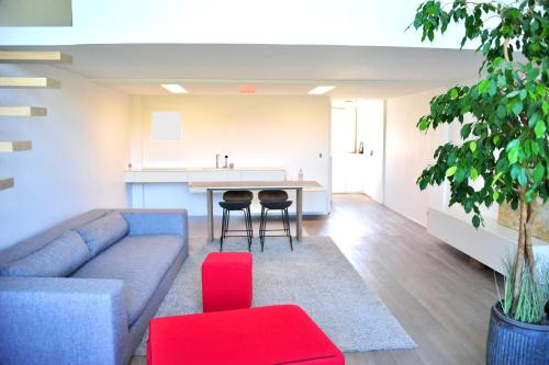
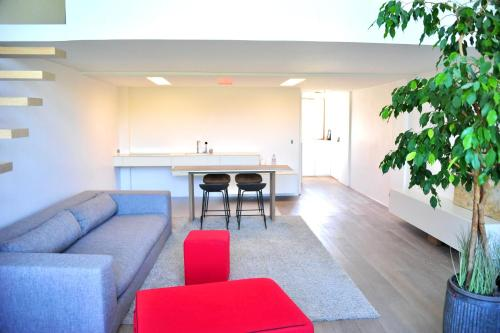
- wall art (166, 126)
